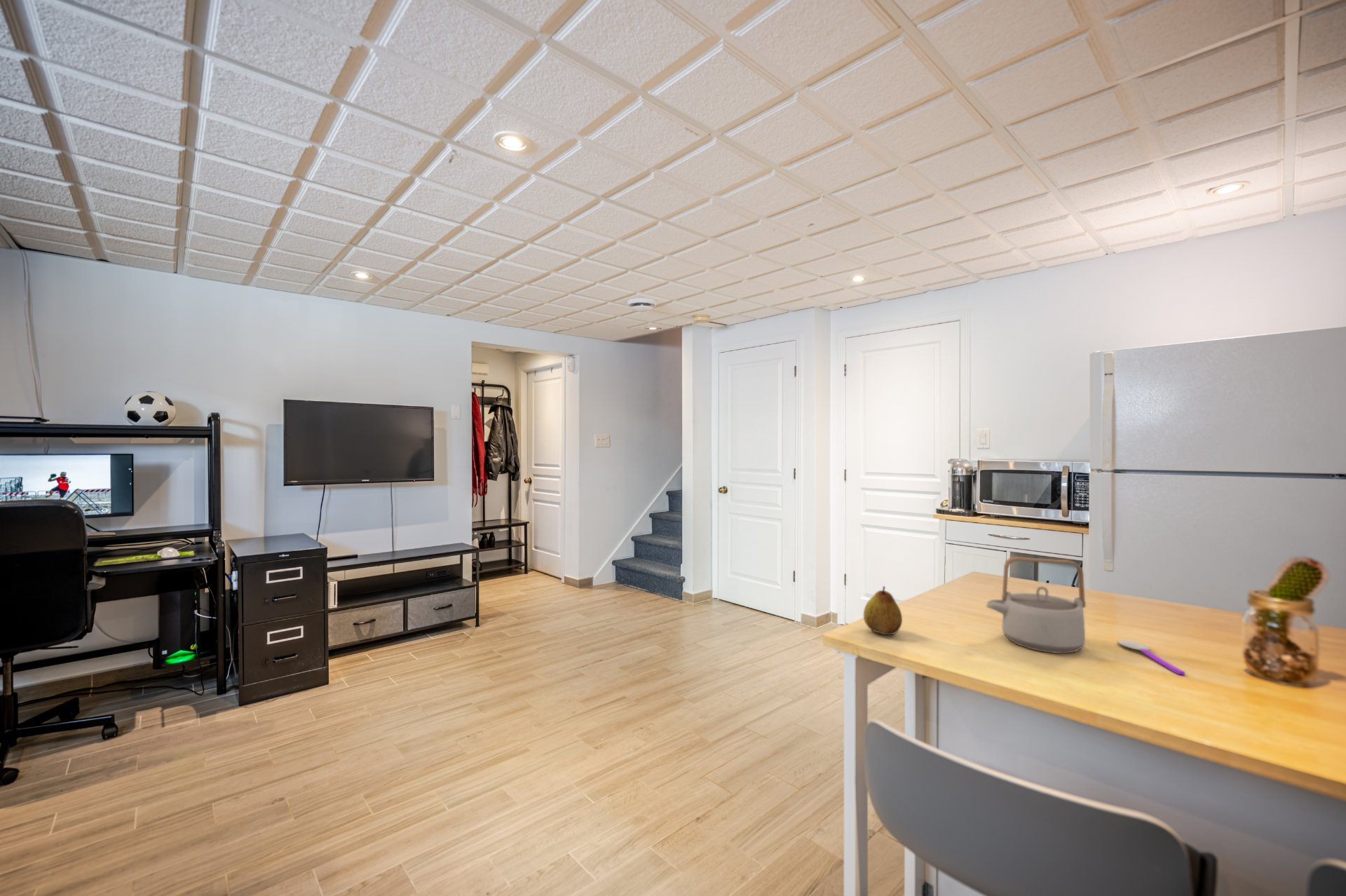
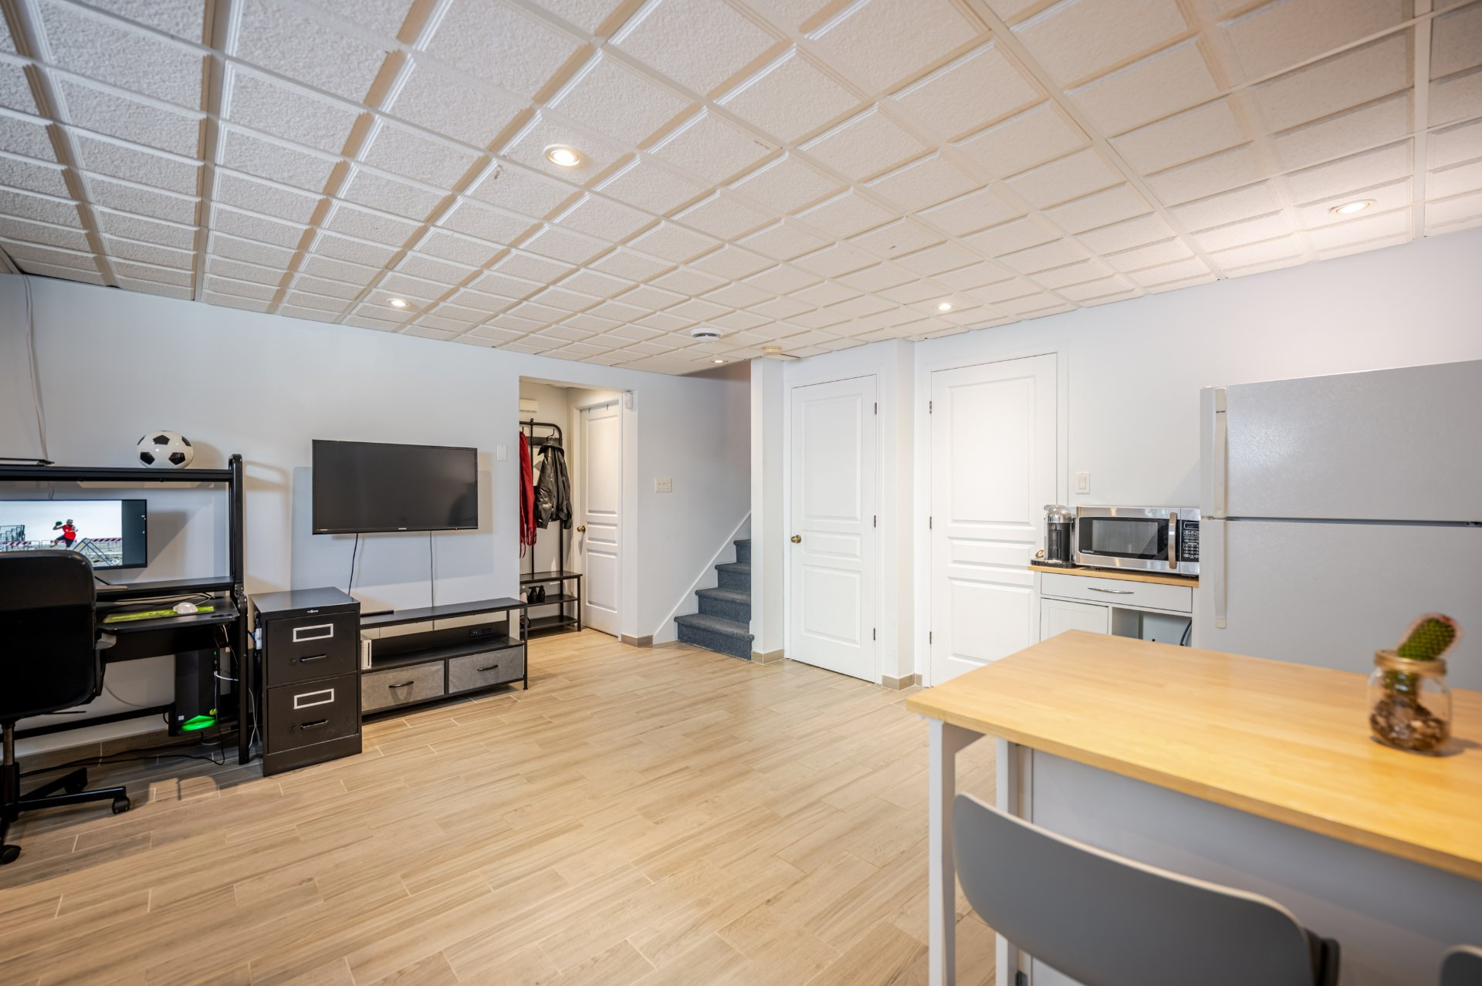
- spoon (1150, 654)
- teapot (1034, 599)
- fruit (882, 607)
